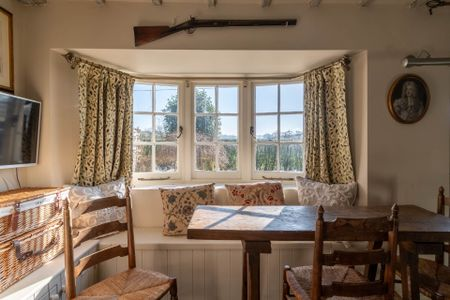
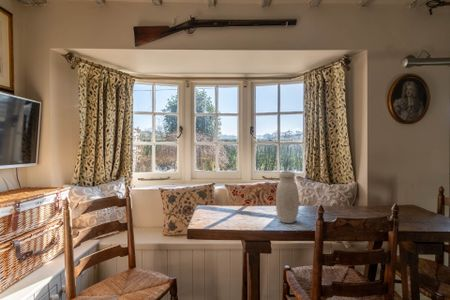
+ jar (287, 196)
